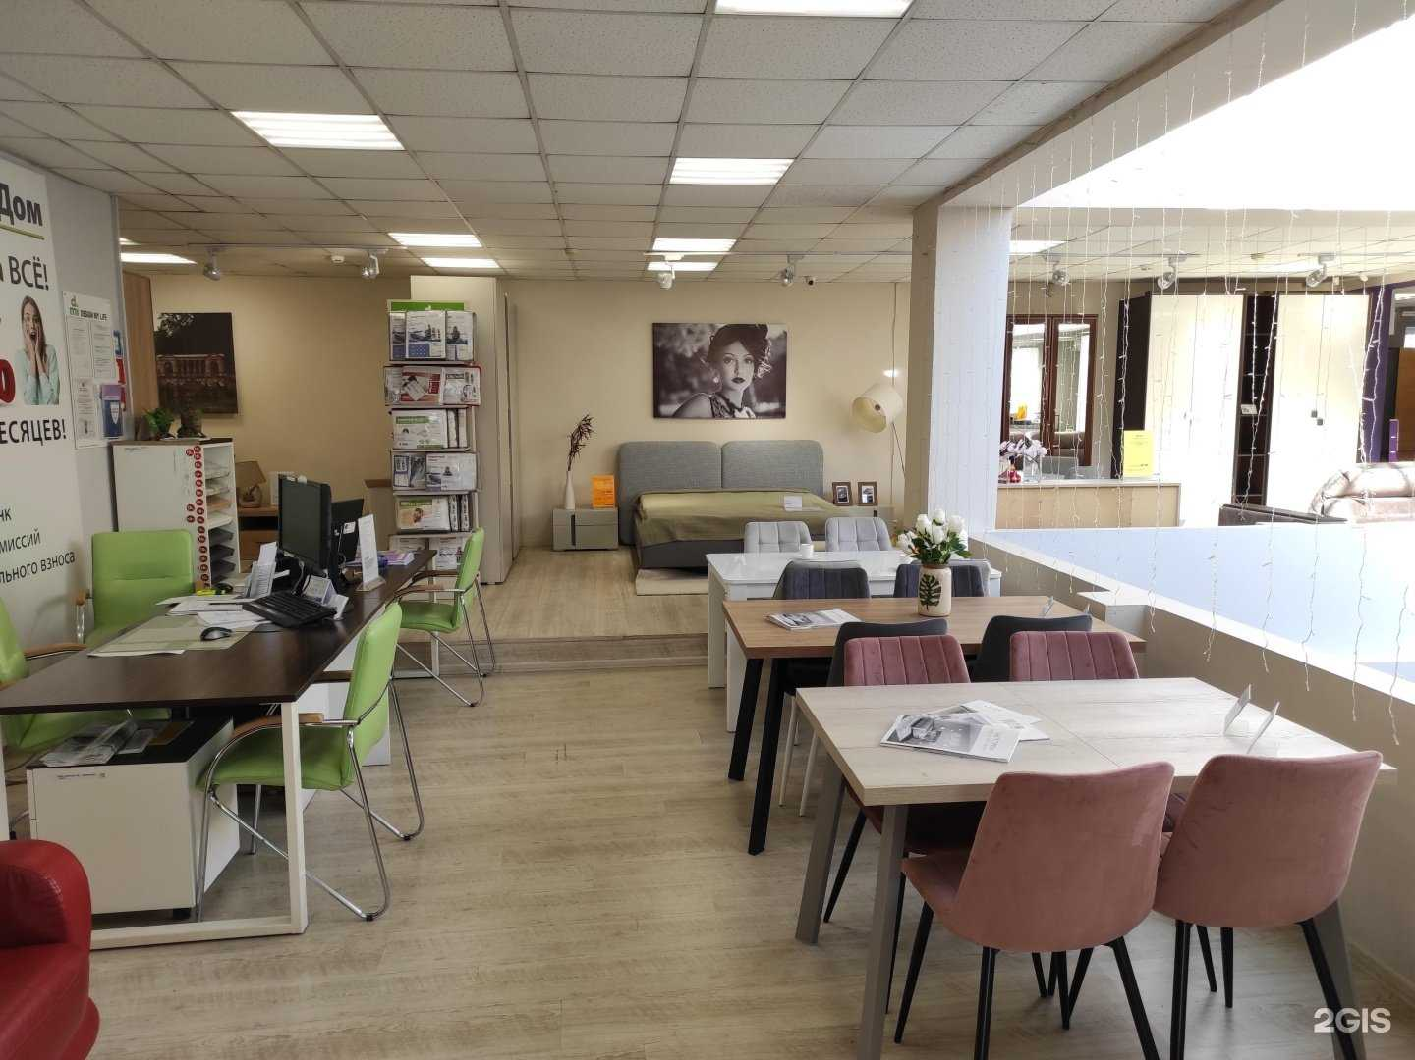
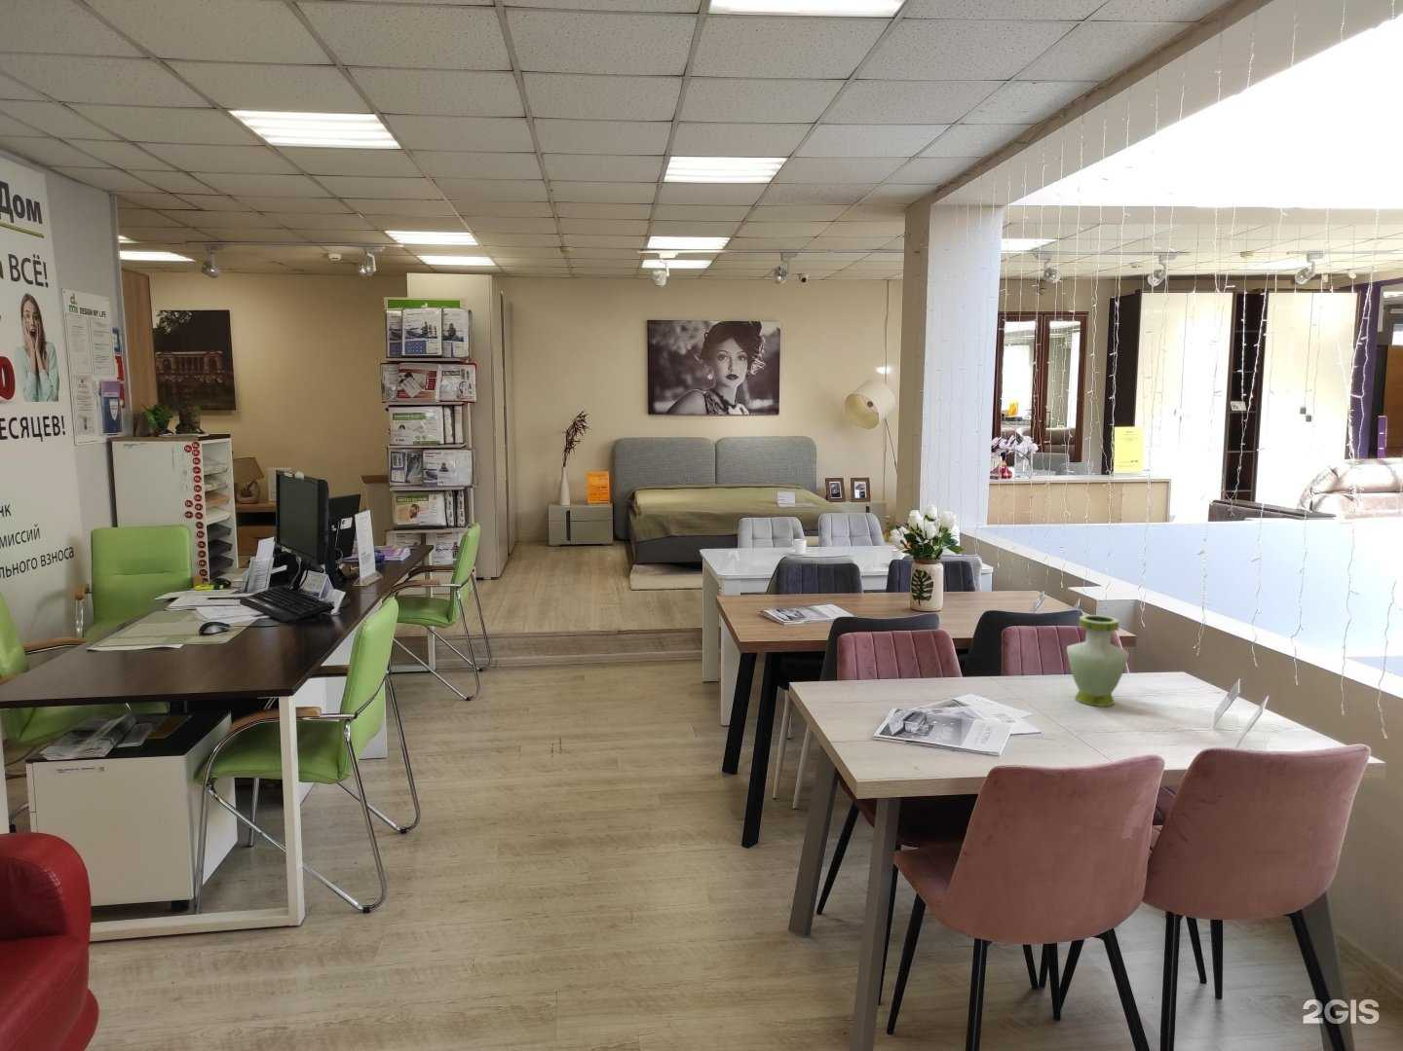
+ vase (1096, 660)
